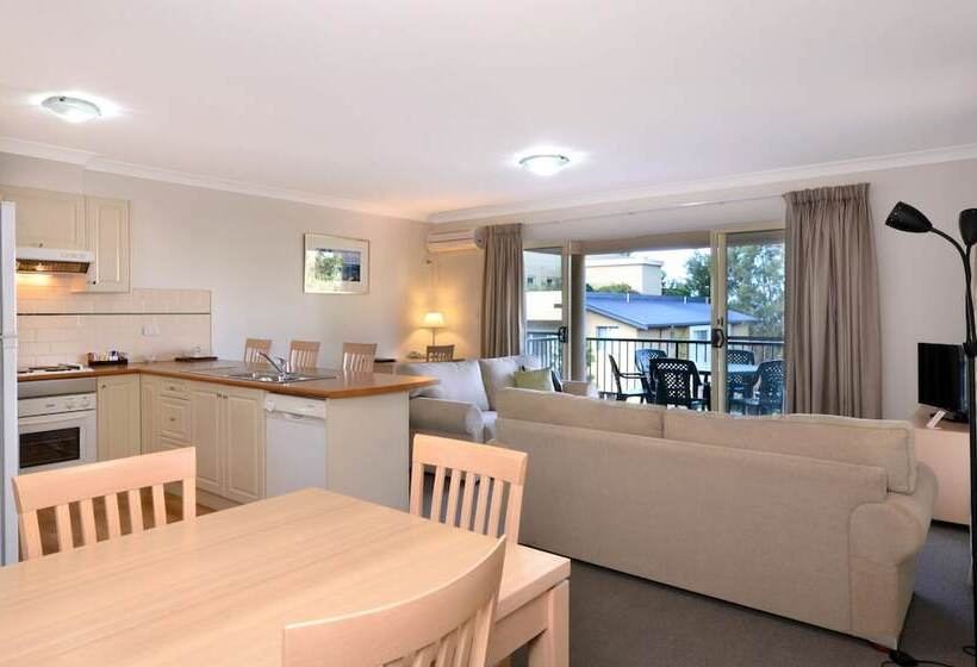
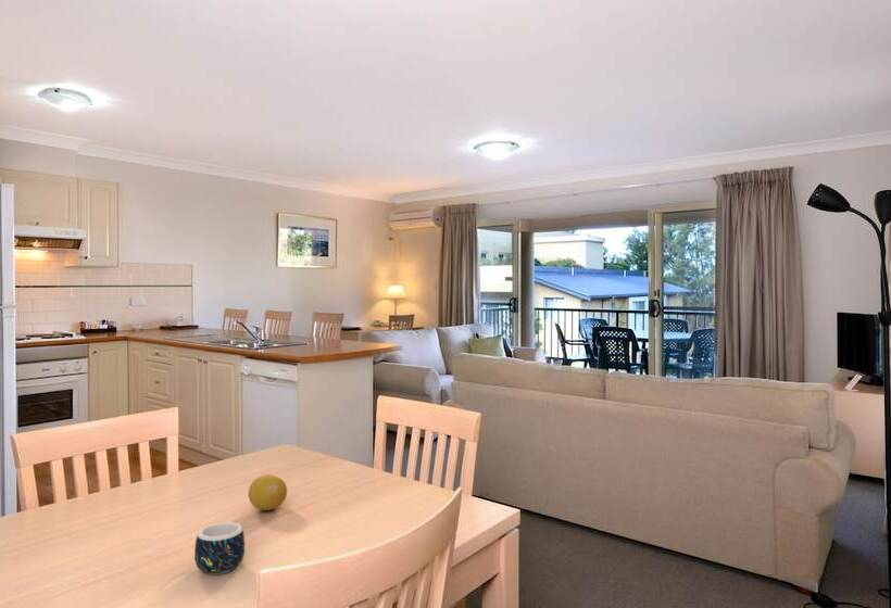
+ mug (216, 545)
+ fruit (267, 492)
